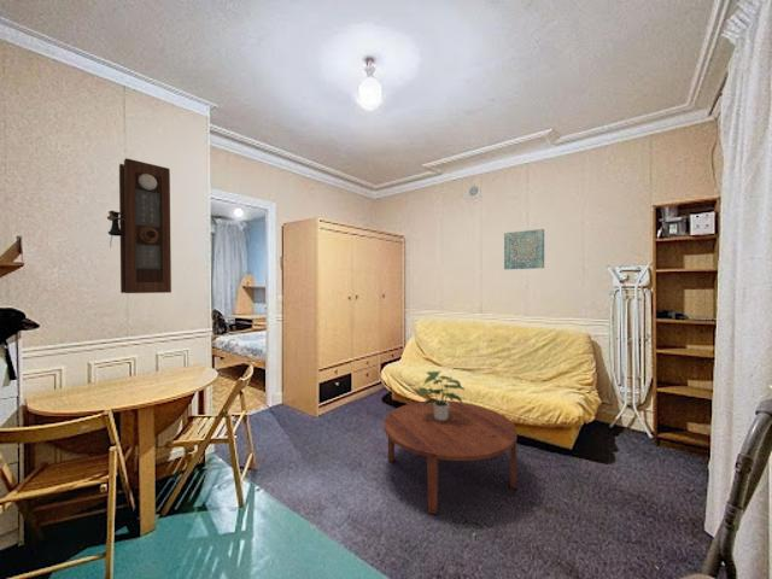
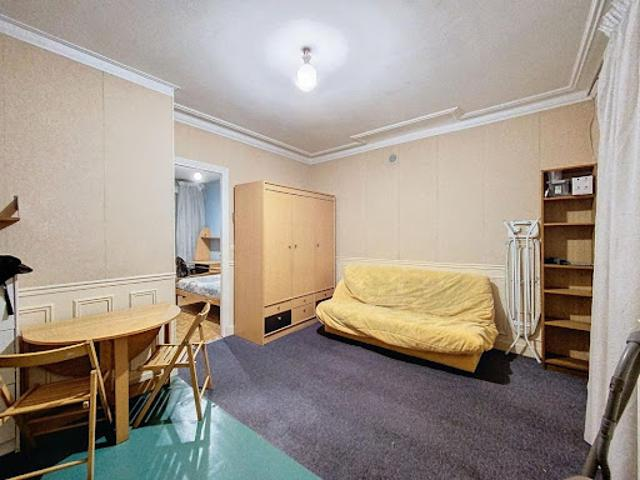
- wall art (524, 250)
- potted plant (441, 393)
- pendulum clock (139, 228)
- coffee table (448, 448)
